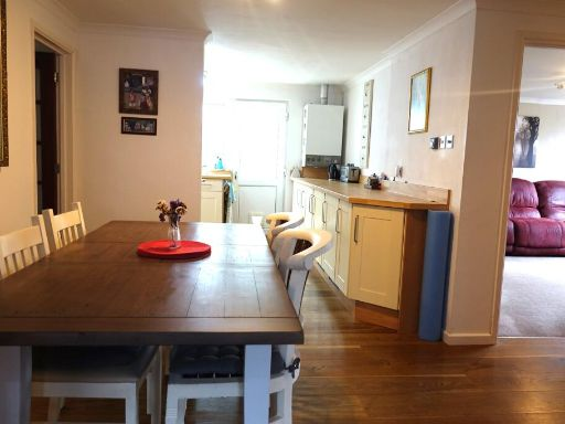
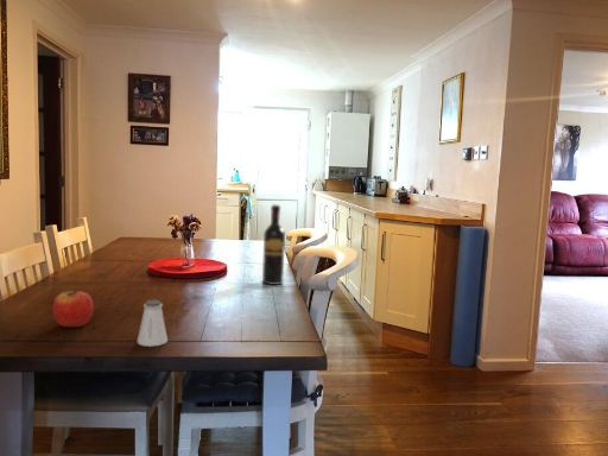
+ wine bottle (273, 243)
+ saltshaker (152, 321)
+ apple (72, 306)
